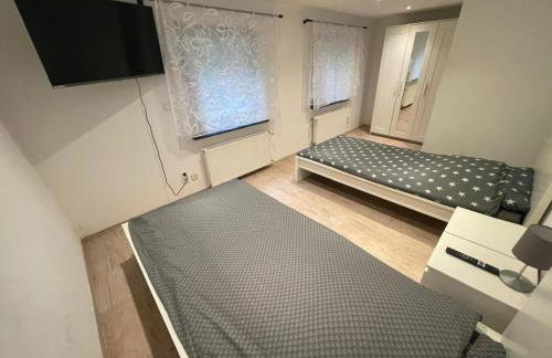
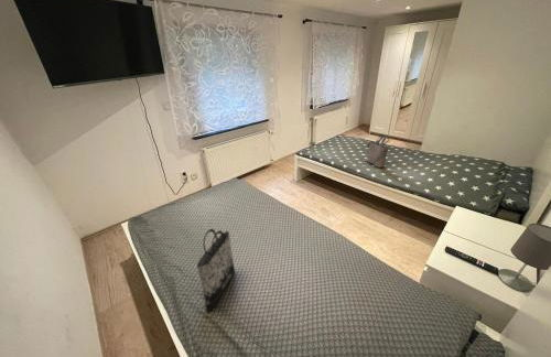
+ tote bag (377, 149)
+ tote bag (216, 262)
